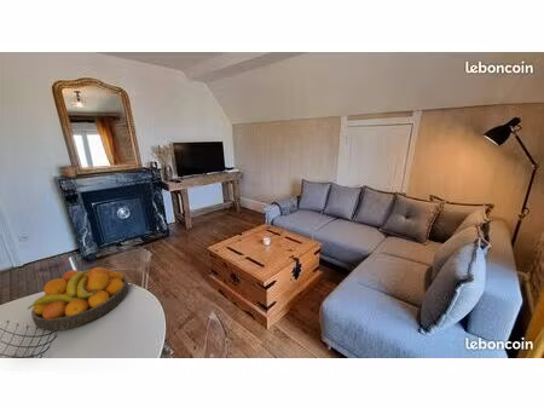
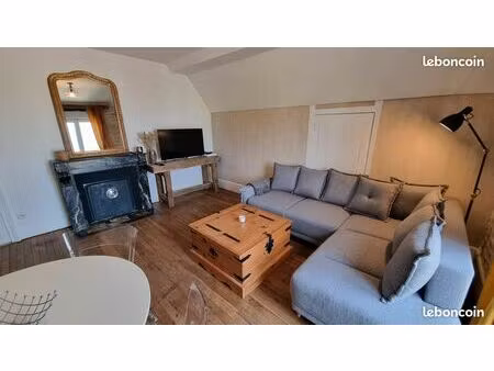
- fruit bowl (82, 288)
